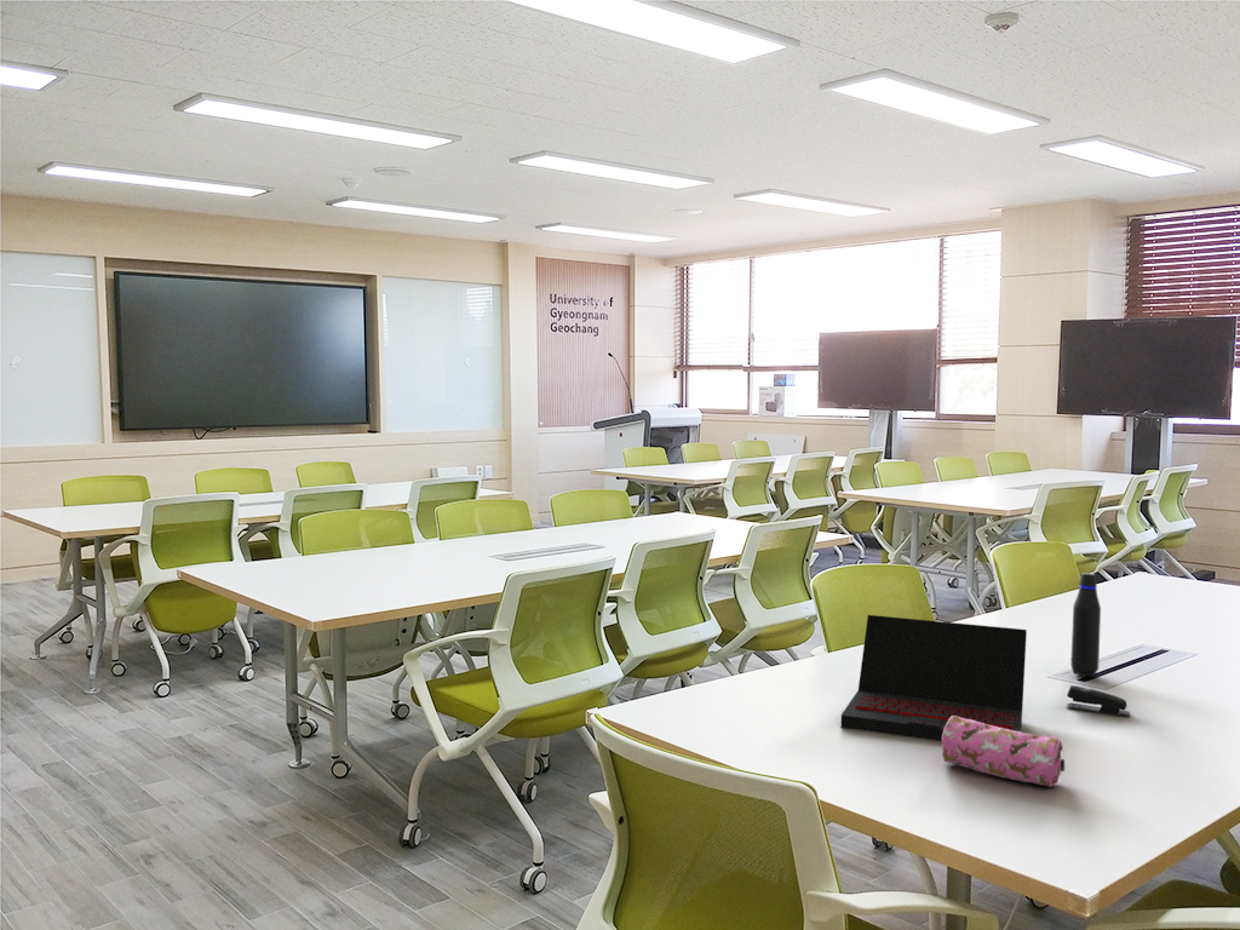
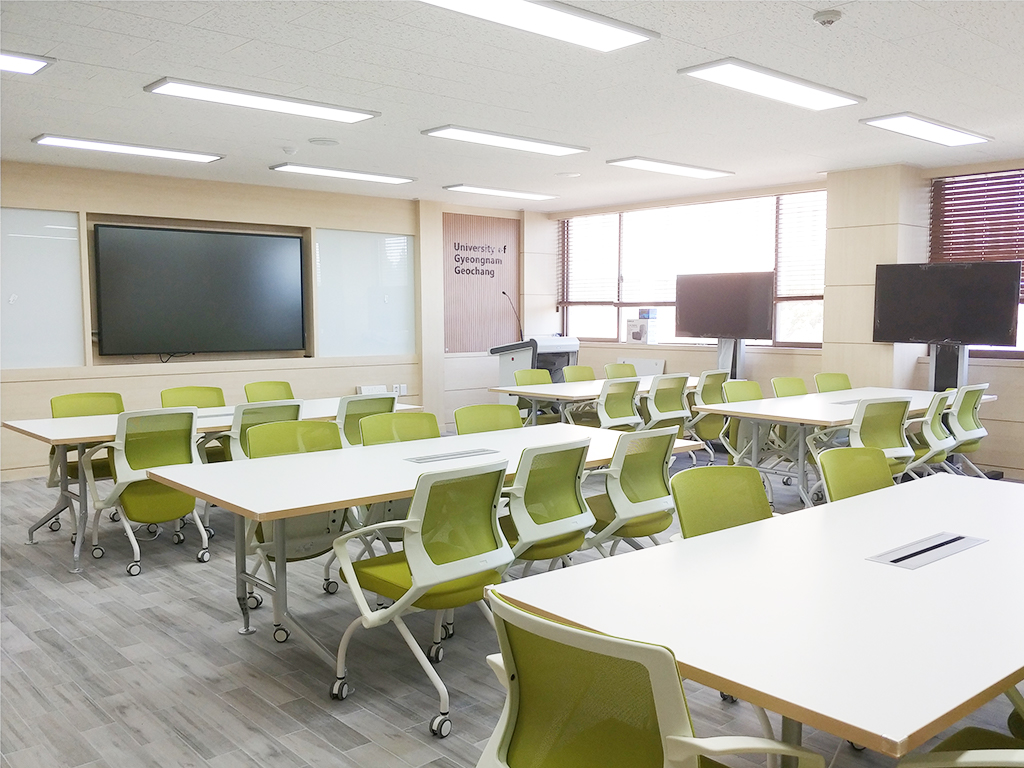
- laptop (936, 676)
- pencil case (1000, 750)
- water bottle (1086, 624)
- stapler (1097, 699)
